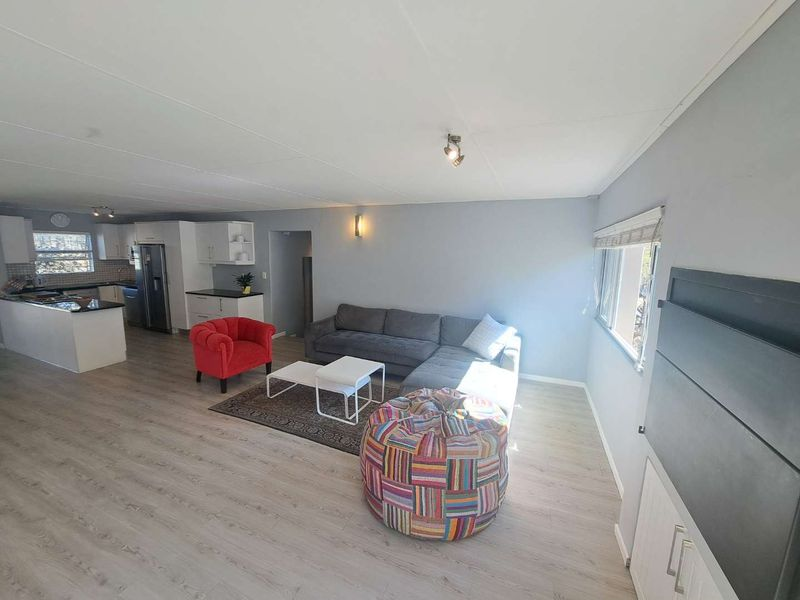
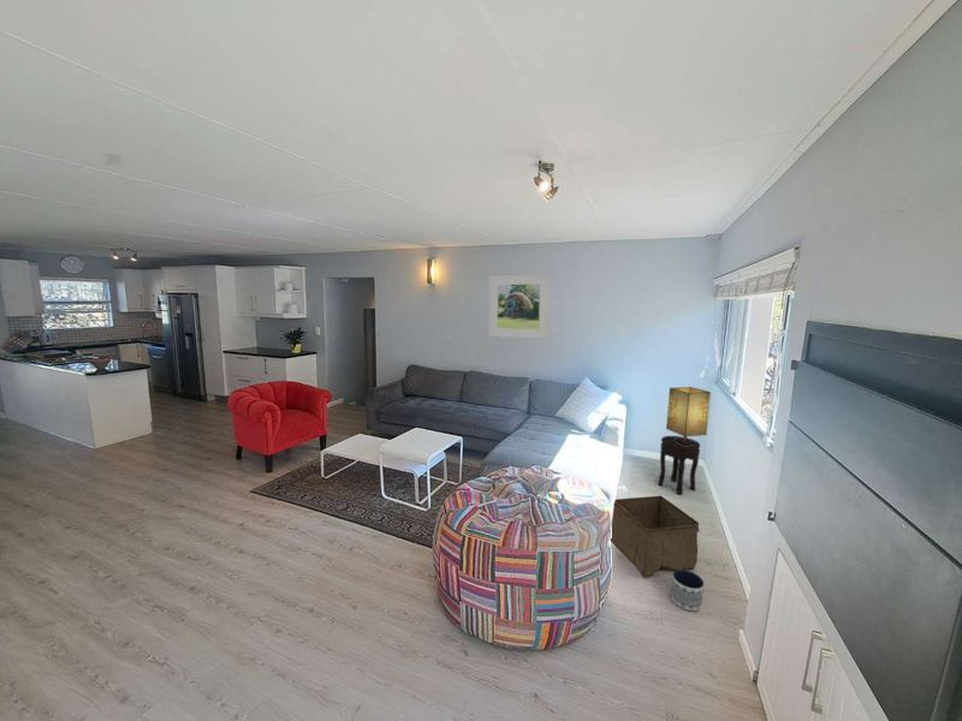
+ table lamp (687, 416)
+ side table (678, 464)
+ planter (687, 589)
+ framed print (518, 306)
+ storage bin (652, 532)
